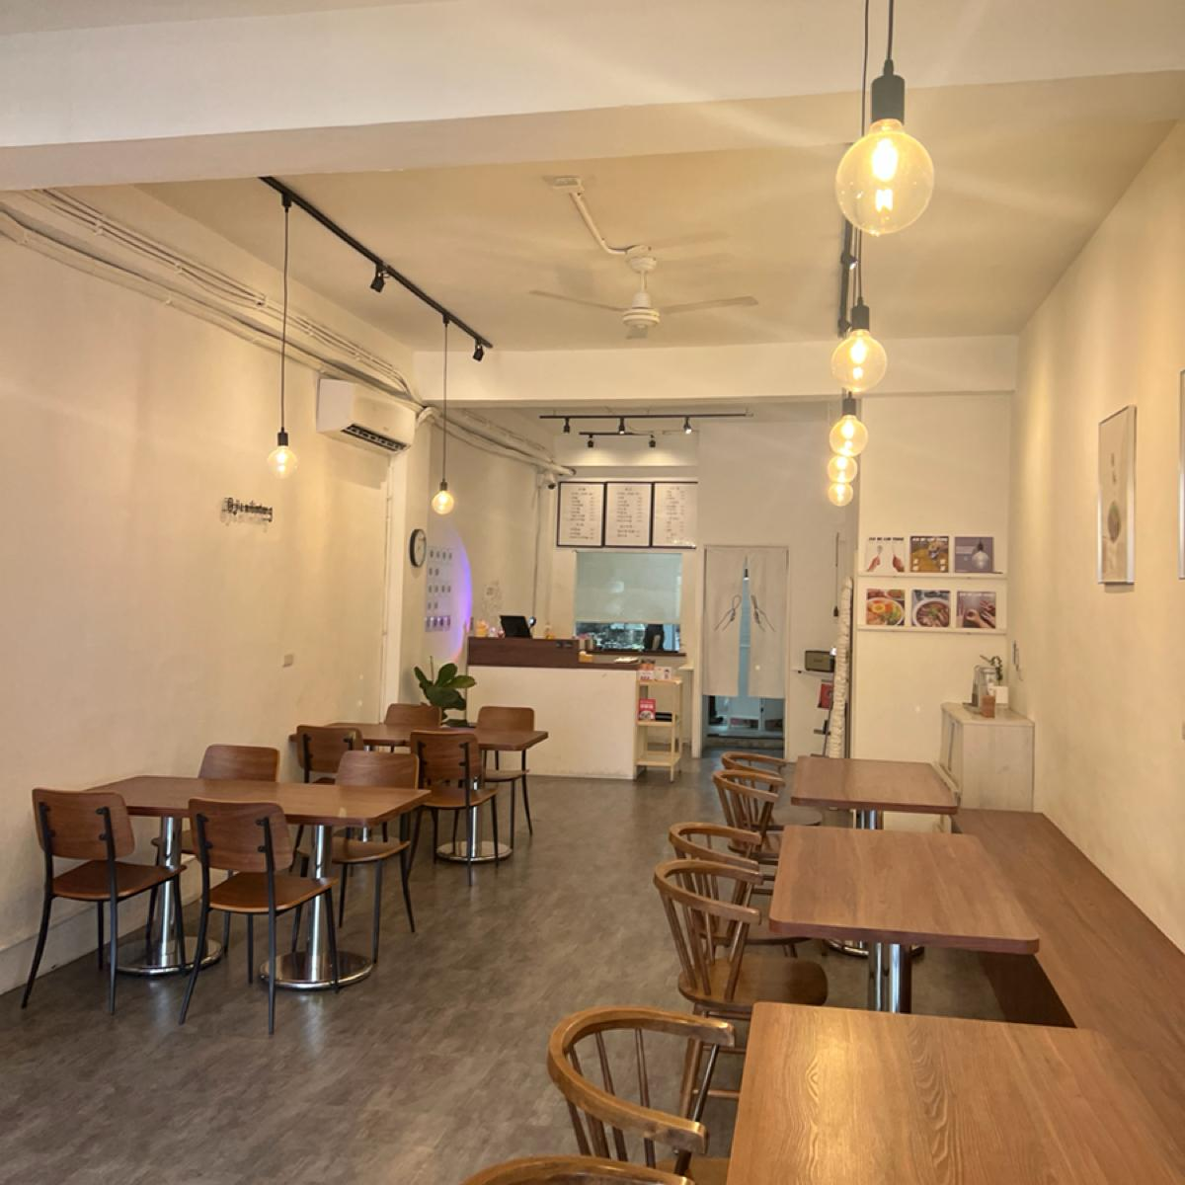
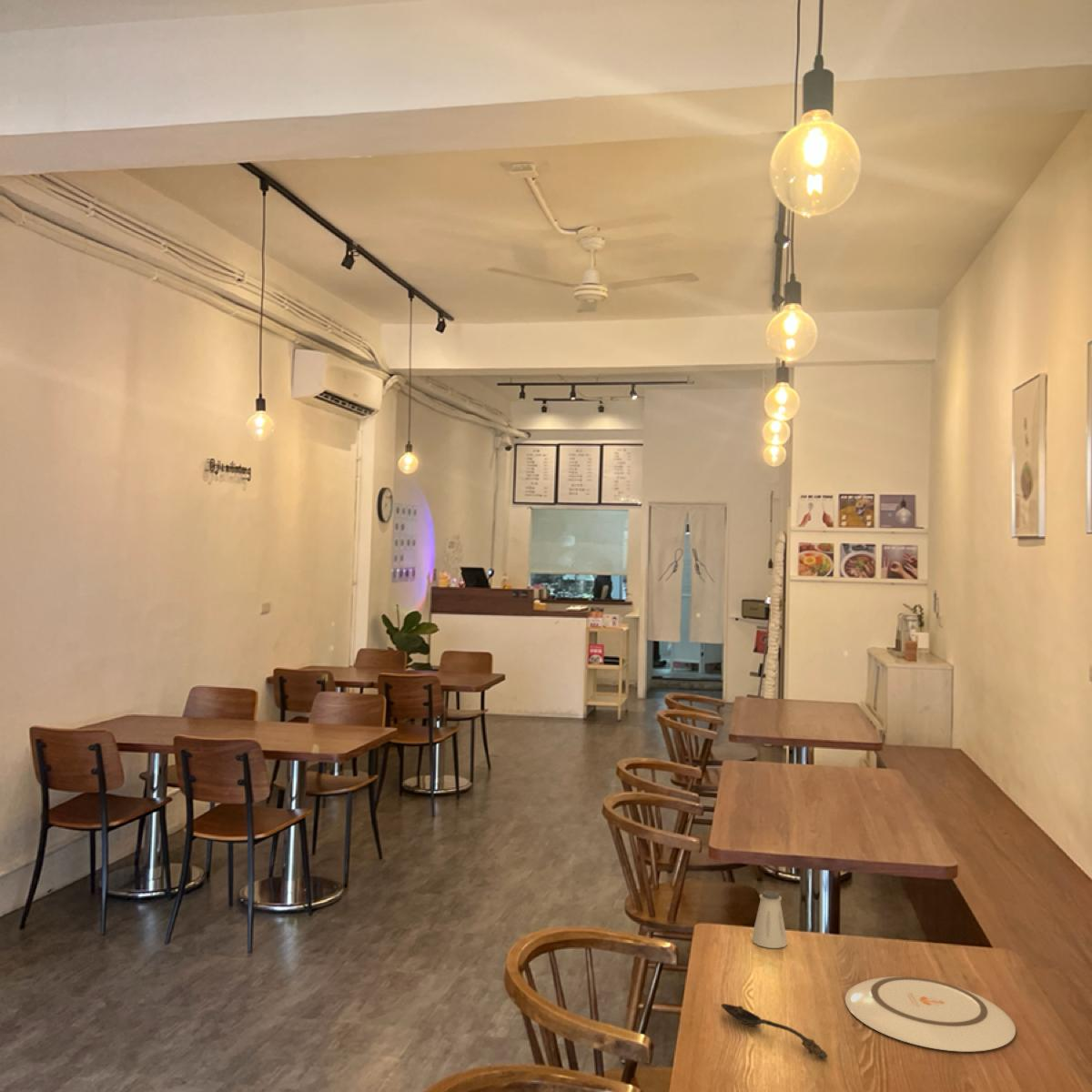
+ spoon (772, 1026)
+ saltshaker (770, 917)
+ plate (927, 1006)
